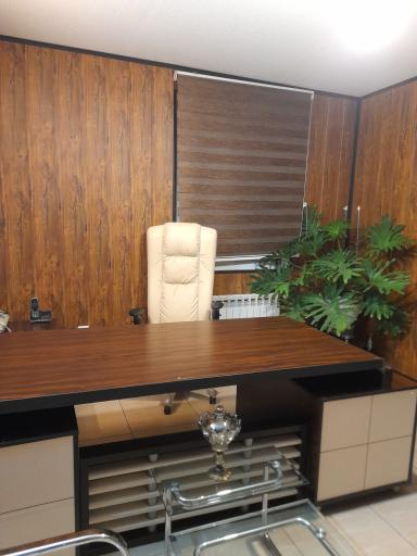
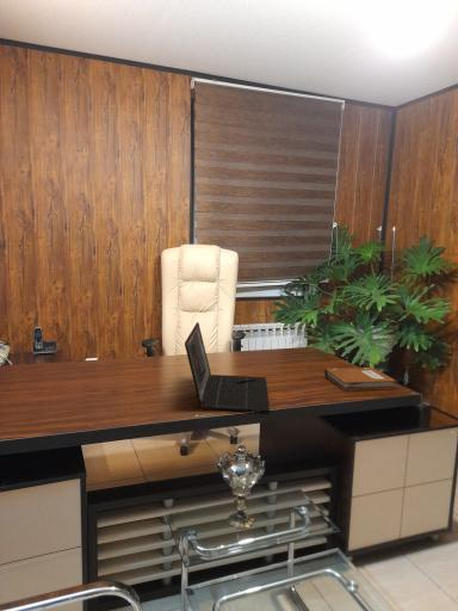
+ laptop (229, 376)
+ notebook (359, 377)
